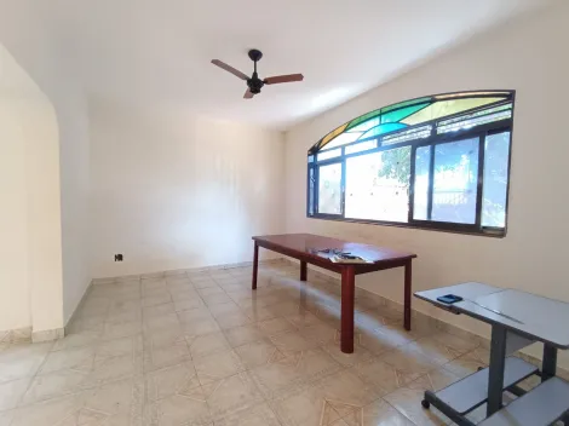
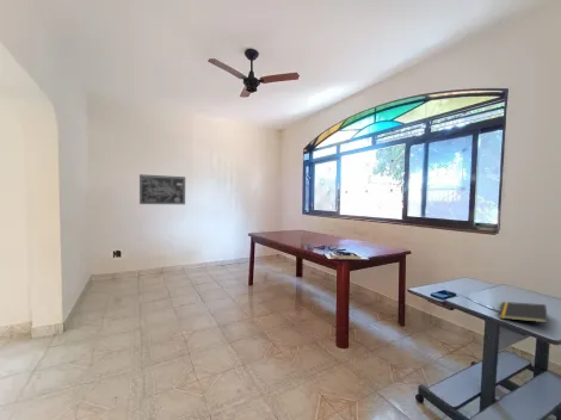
+ notepad (522, 310)
+ wall art (162, 190)
